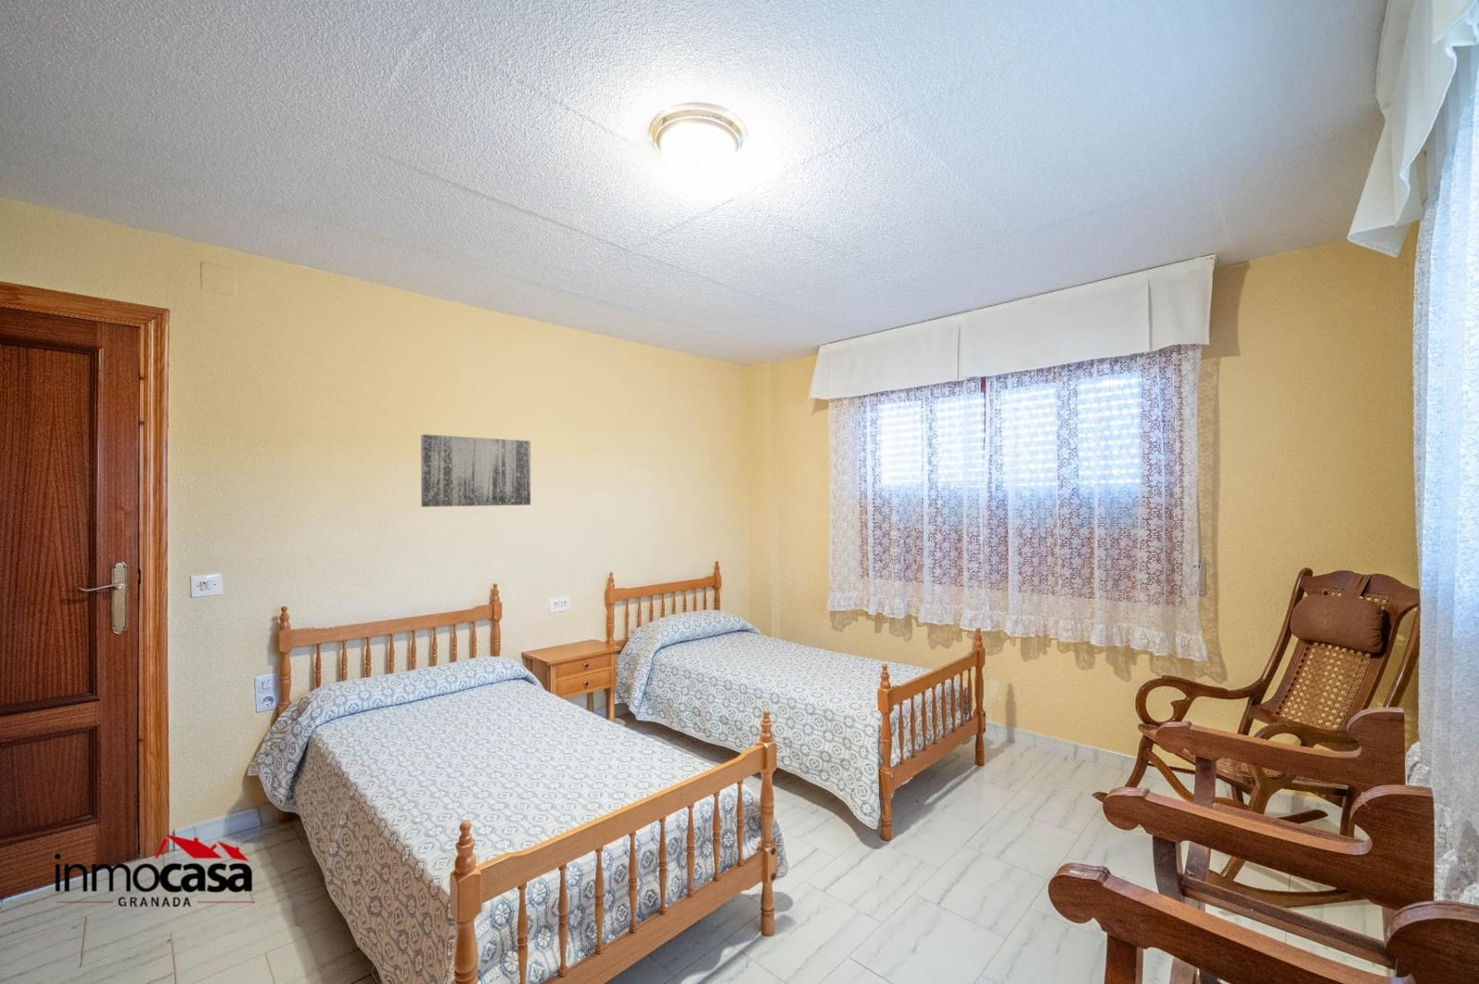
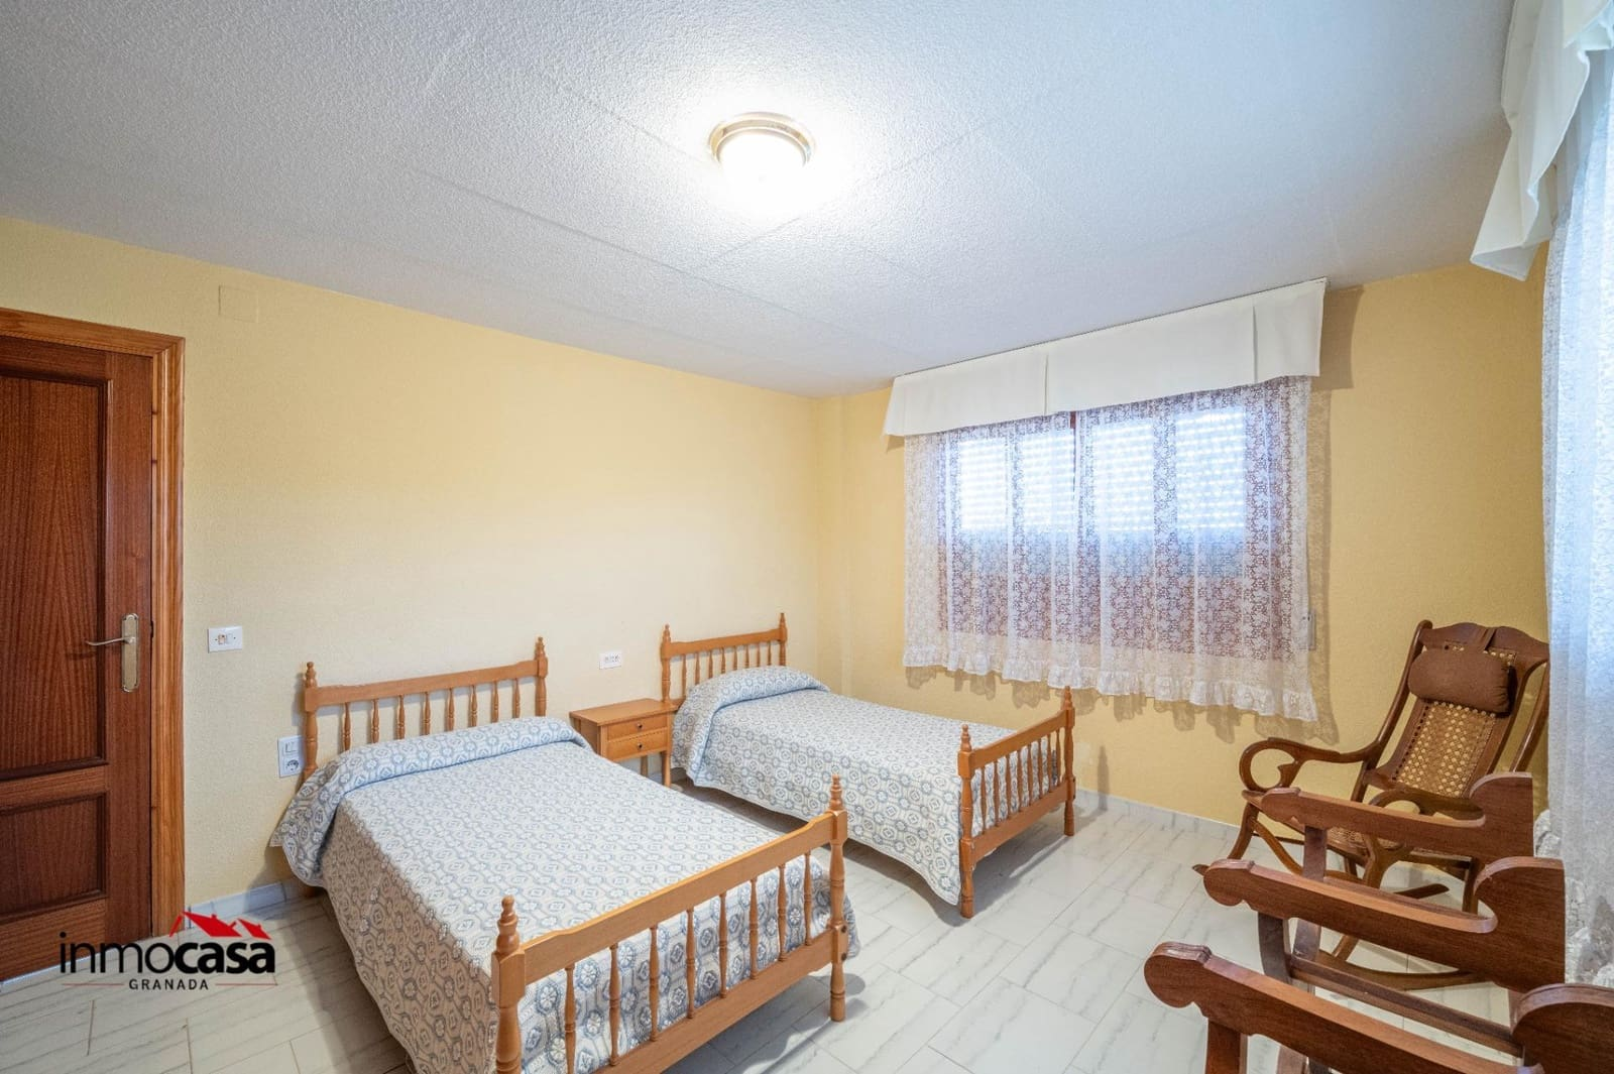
- wall art (479, 471)
